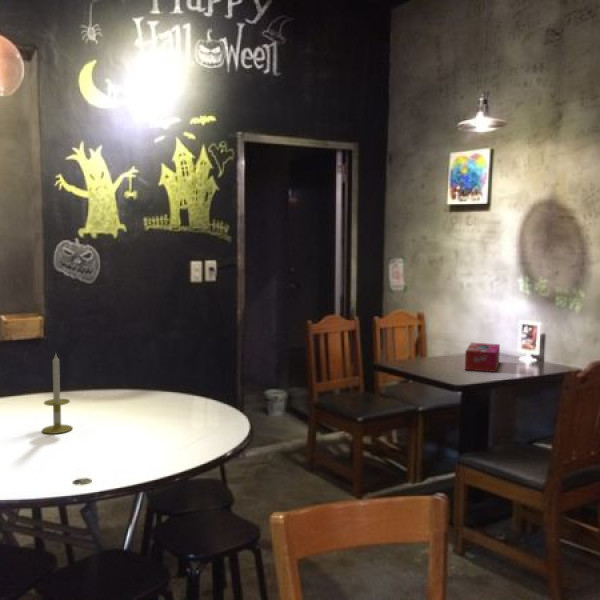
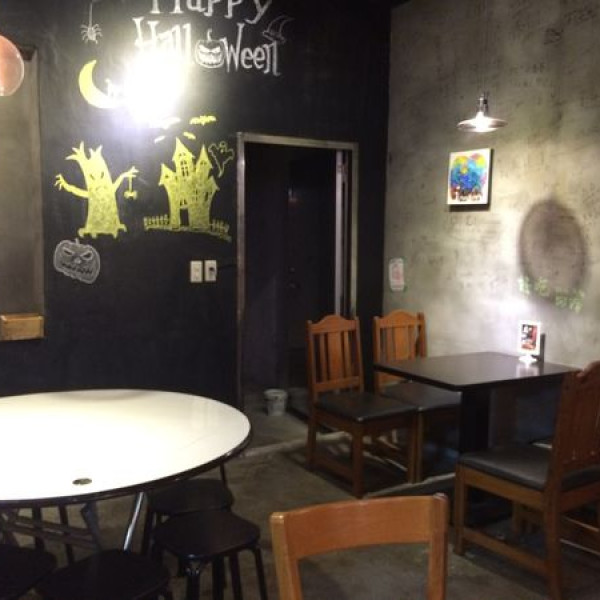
- tissue box (482, 356)
- candle (56, 391)
